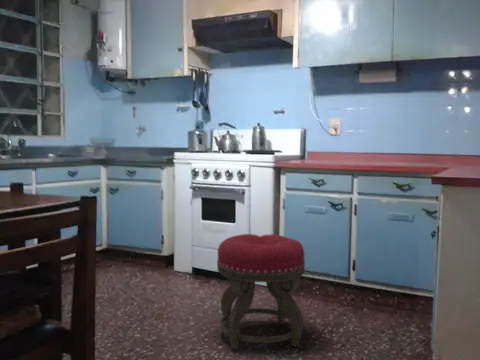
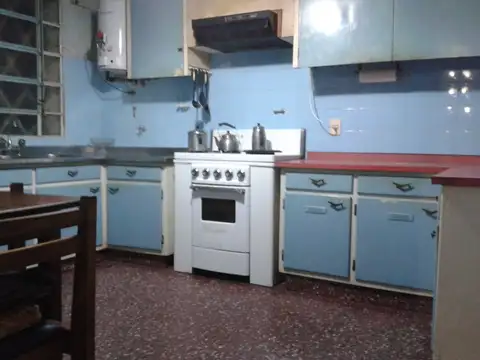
- stool (254, 287)
